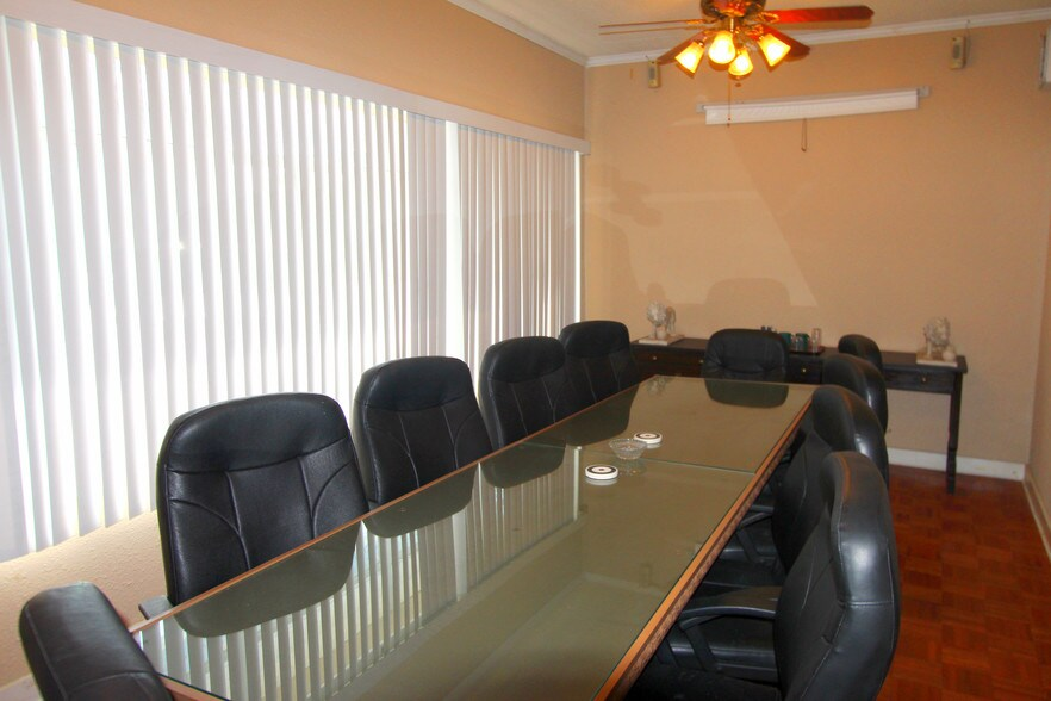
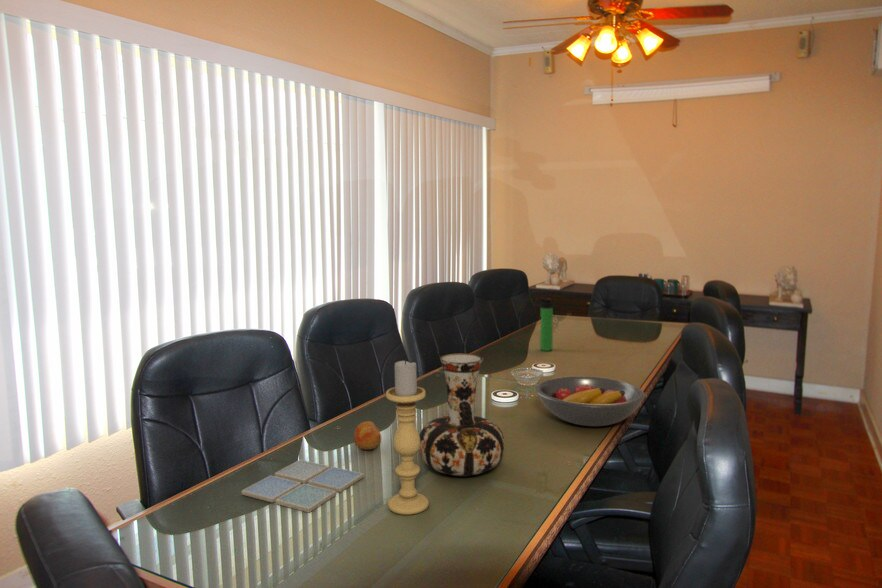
+ fruit bowl (588, 400)
+ bottle (544, 324)
+ drink coaster (304, 483)
+ vase (460, 412)
+ candle holder (406, 433)
+ fruit (368, 435)
